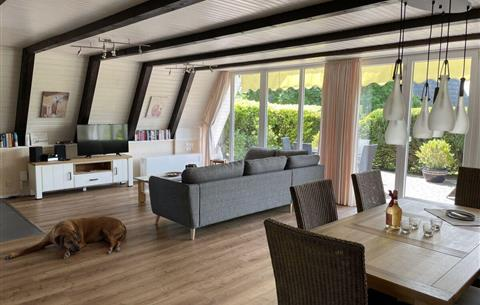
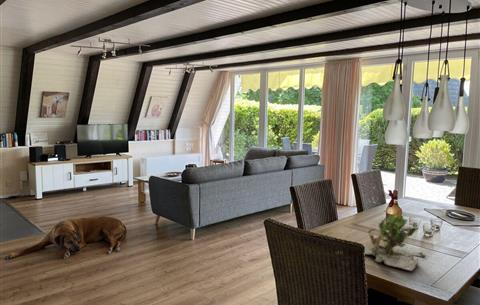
+ plant (390, 237)
